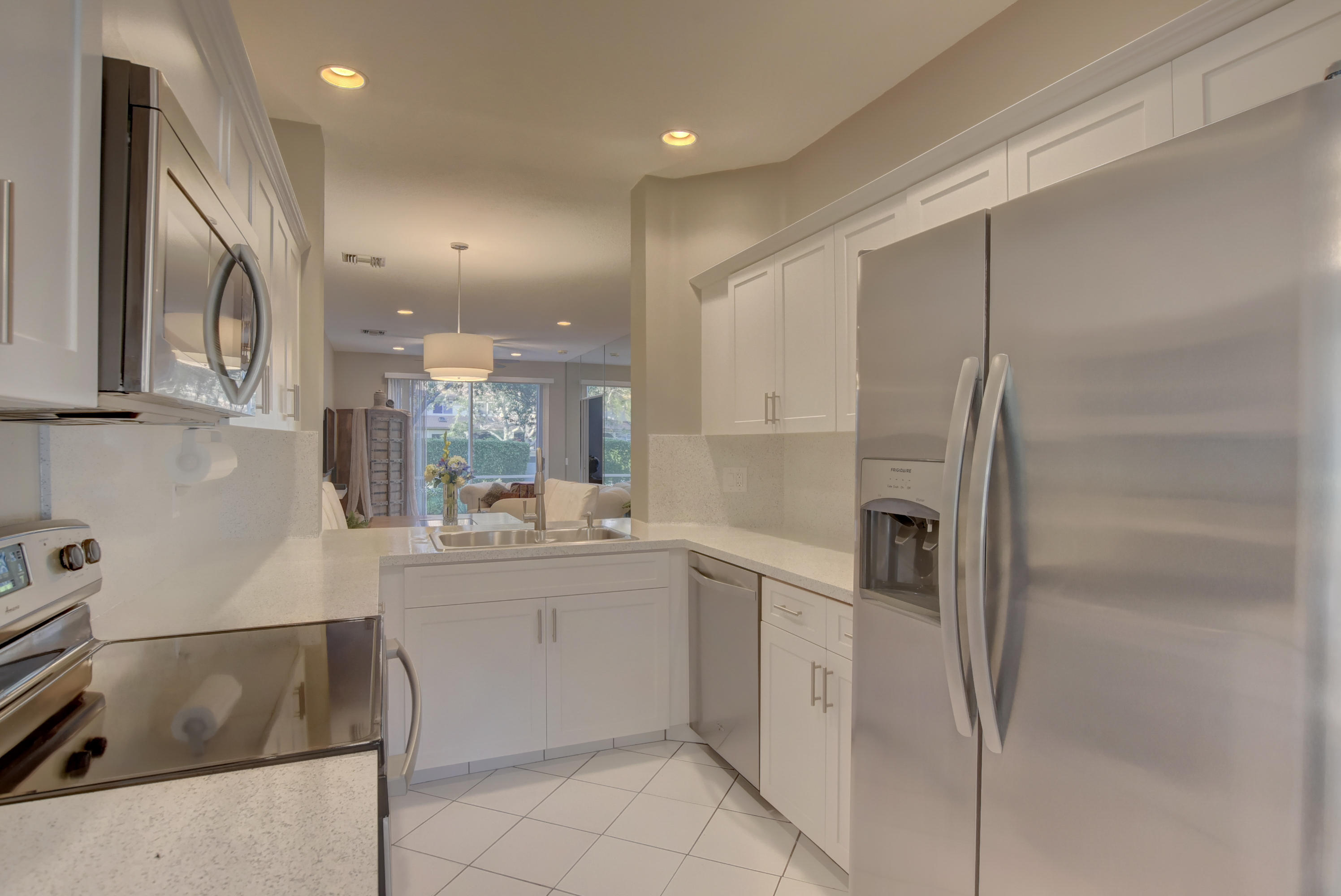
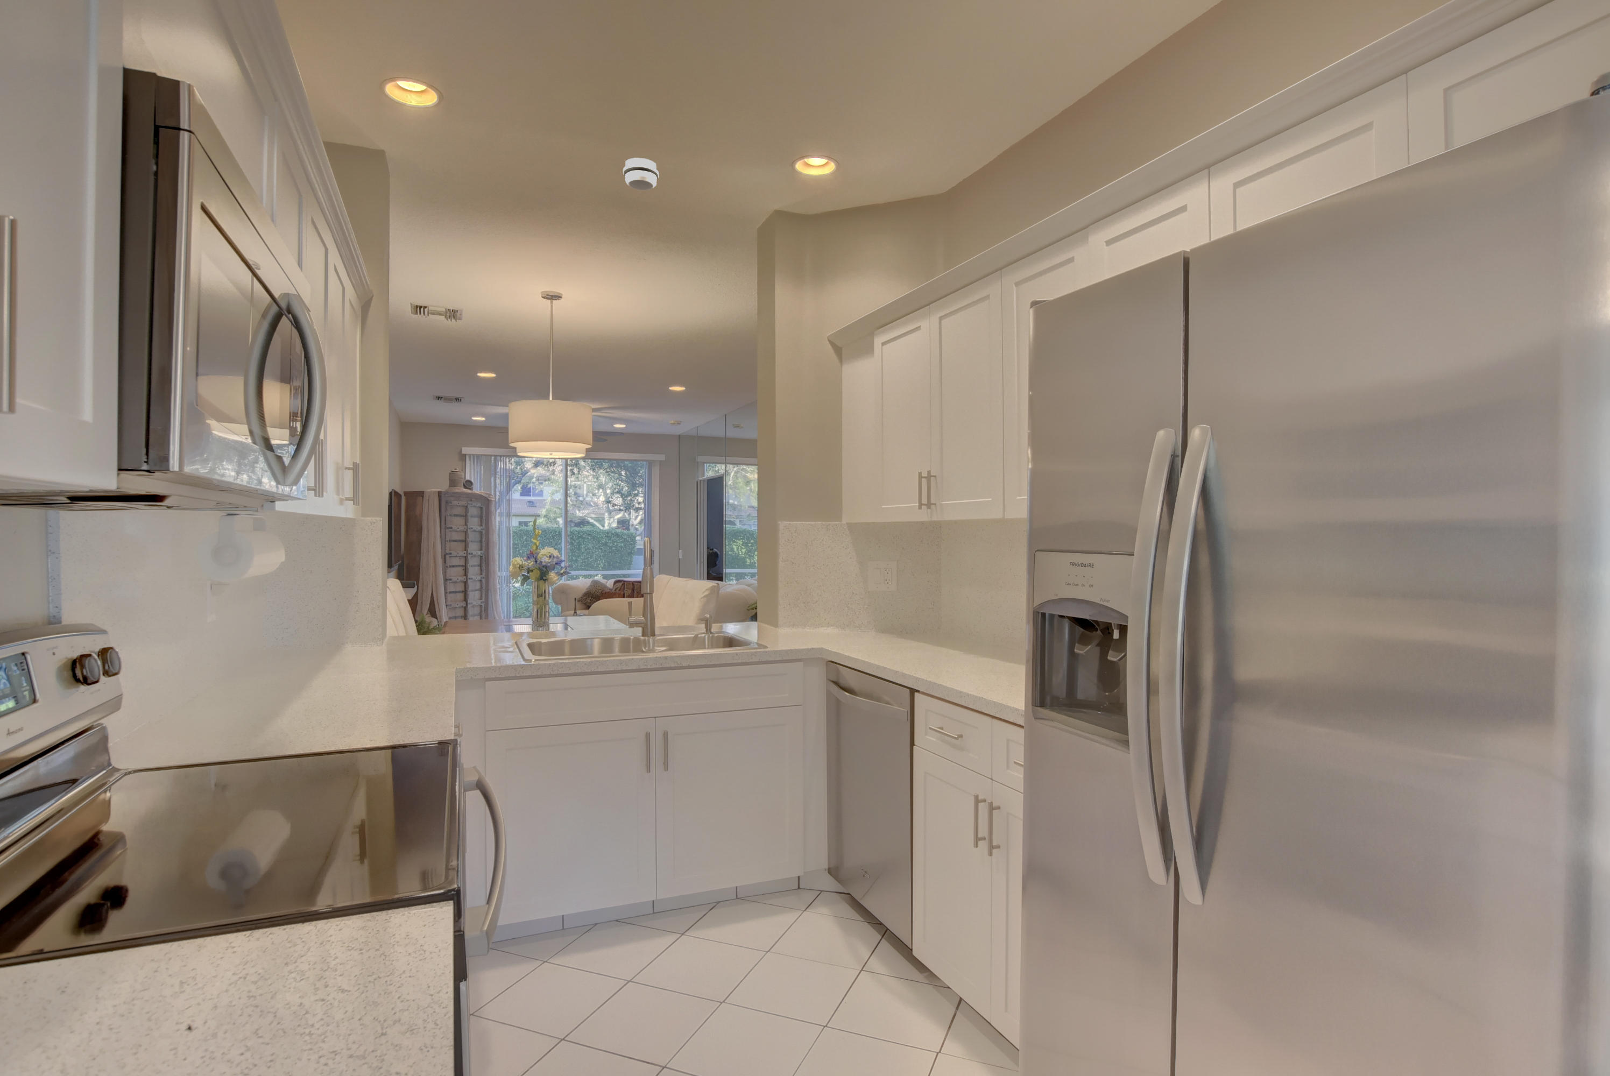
+ smoke detector (641, 175)
